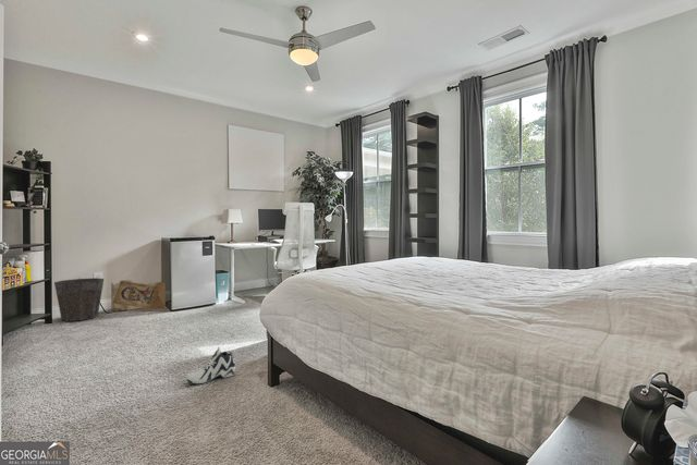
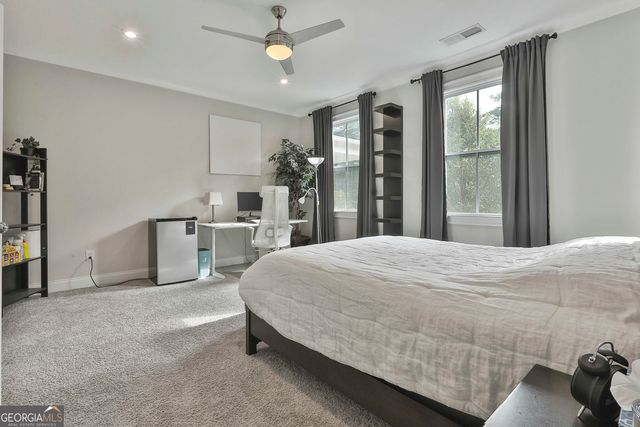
- cardboard box (138, 293)
- sneaker (211, 363)
- waste bin (80, 298)
